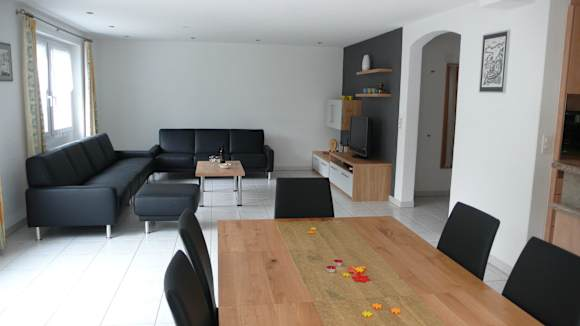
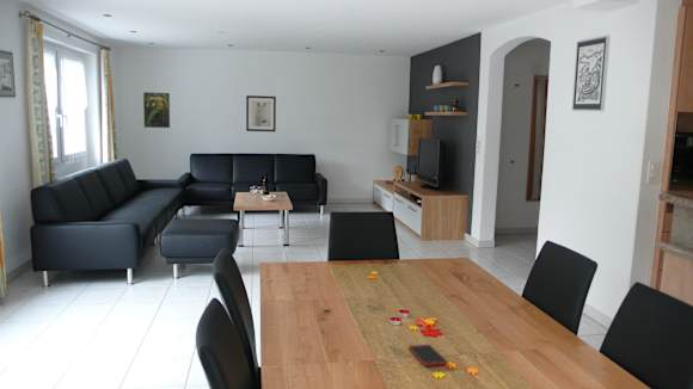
+ wall art (260, 113)
+ cell phone (427, 354)
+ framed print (157, 110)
